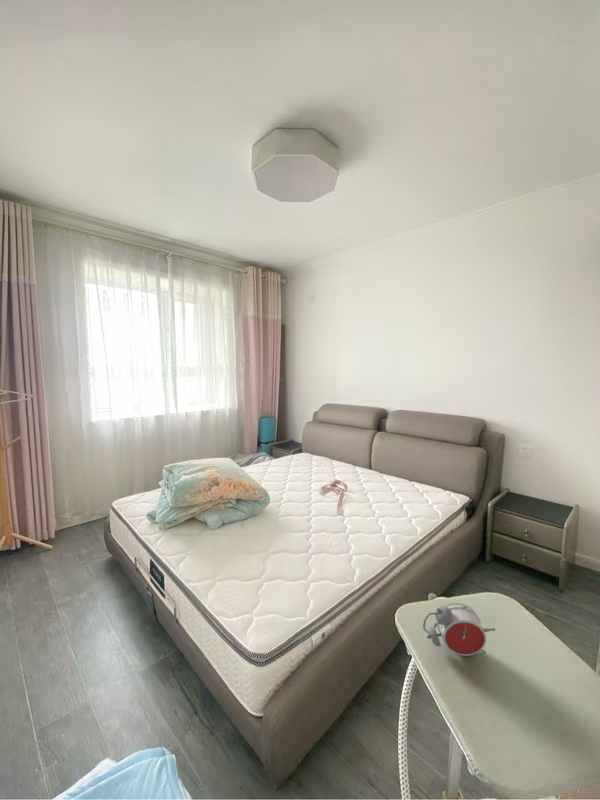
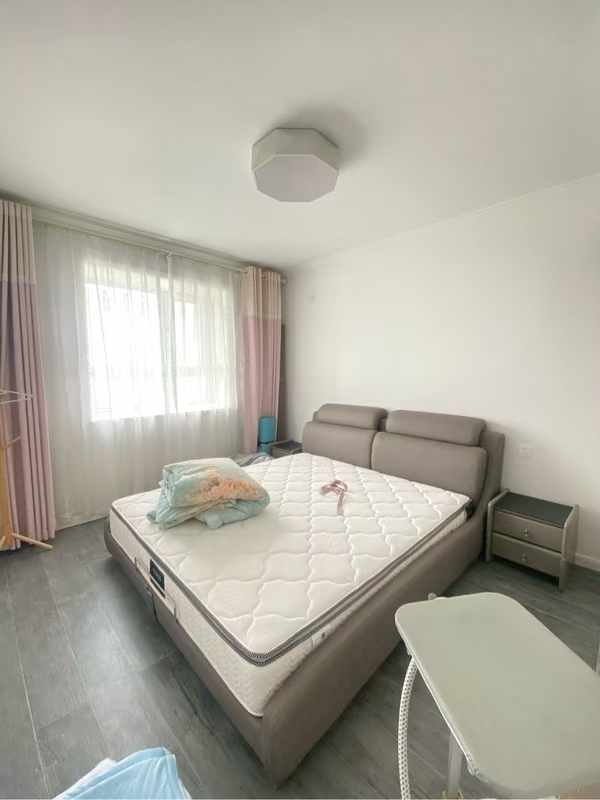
- alarm clock (456, 627)
